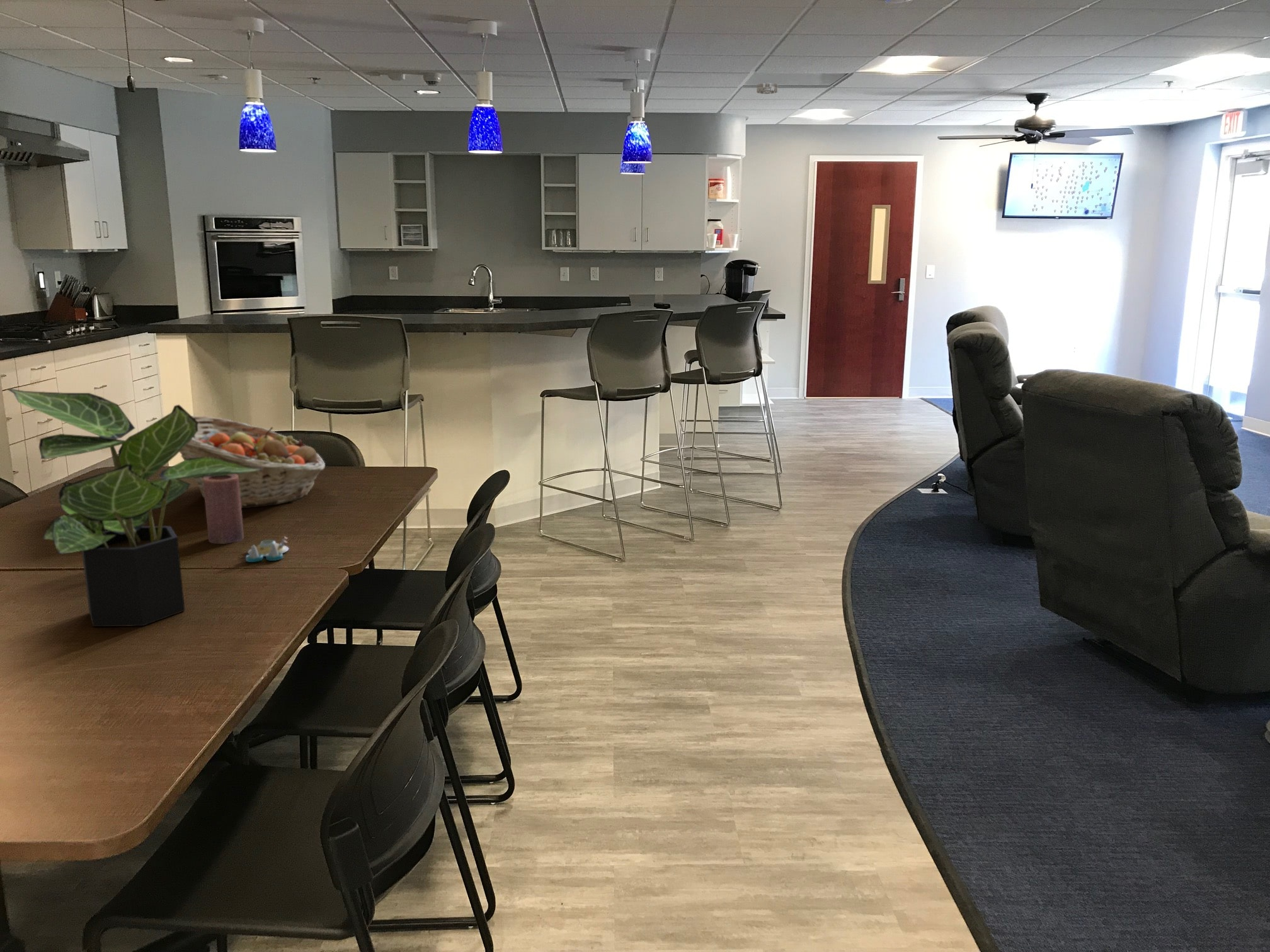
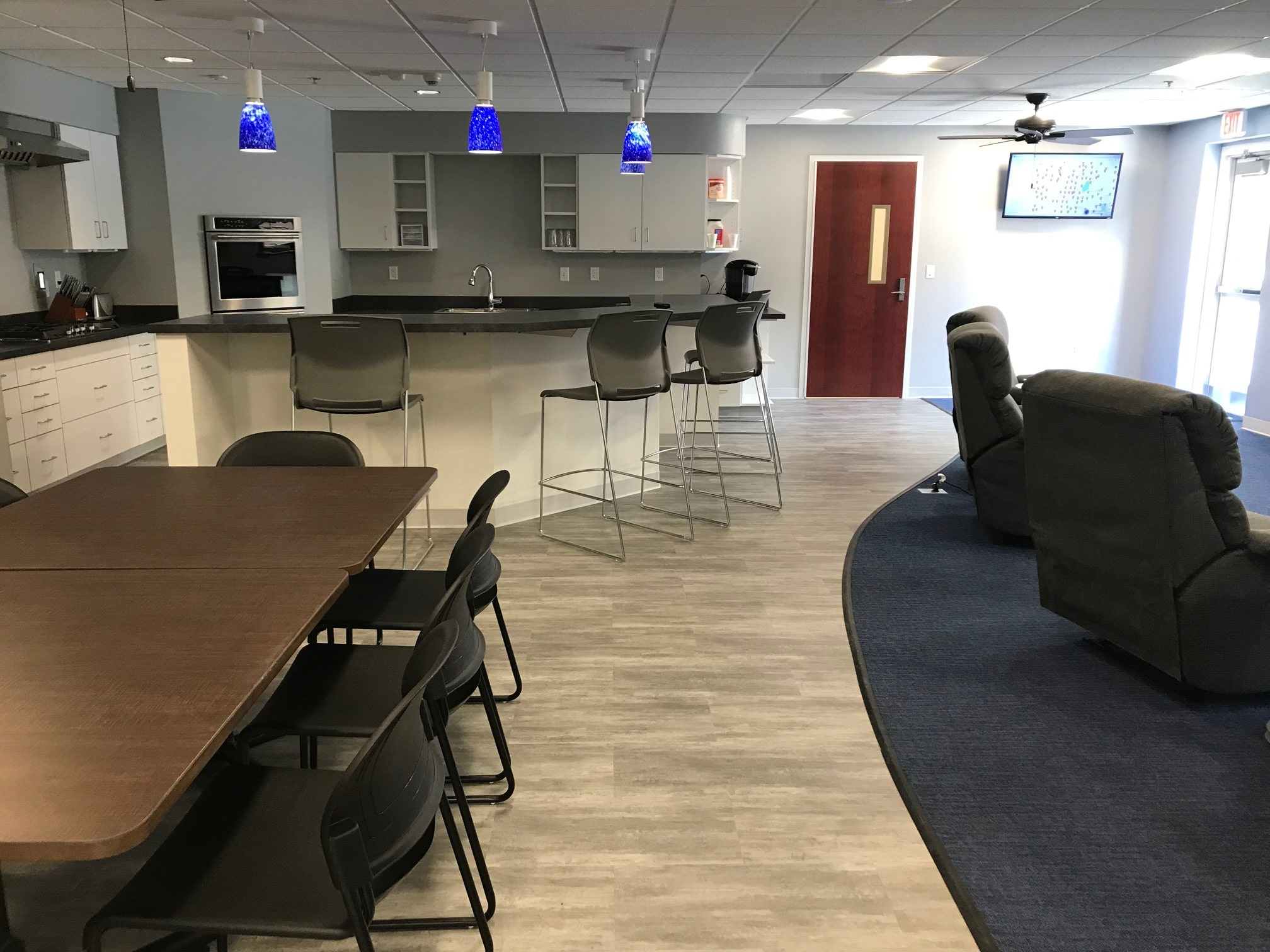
- salt and pepper shaker set (267, 546)
- candle (223, 508)
- potted plant (127, 500)
- smoke detector (767, 88)
- fruit basket (248, 456)
